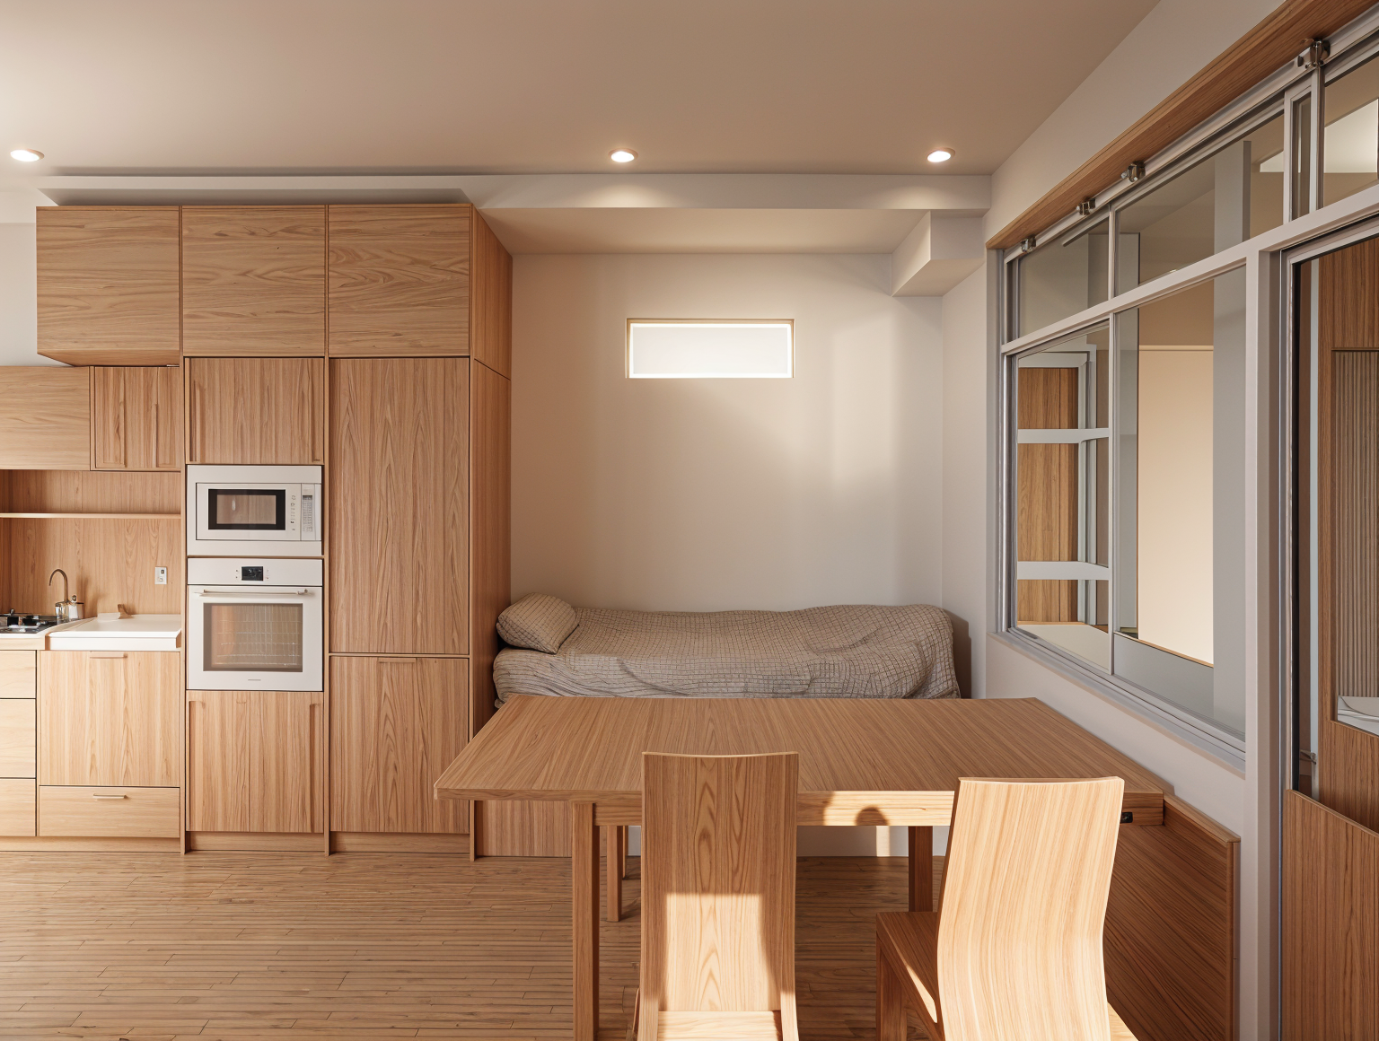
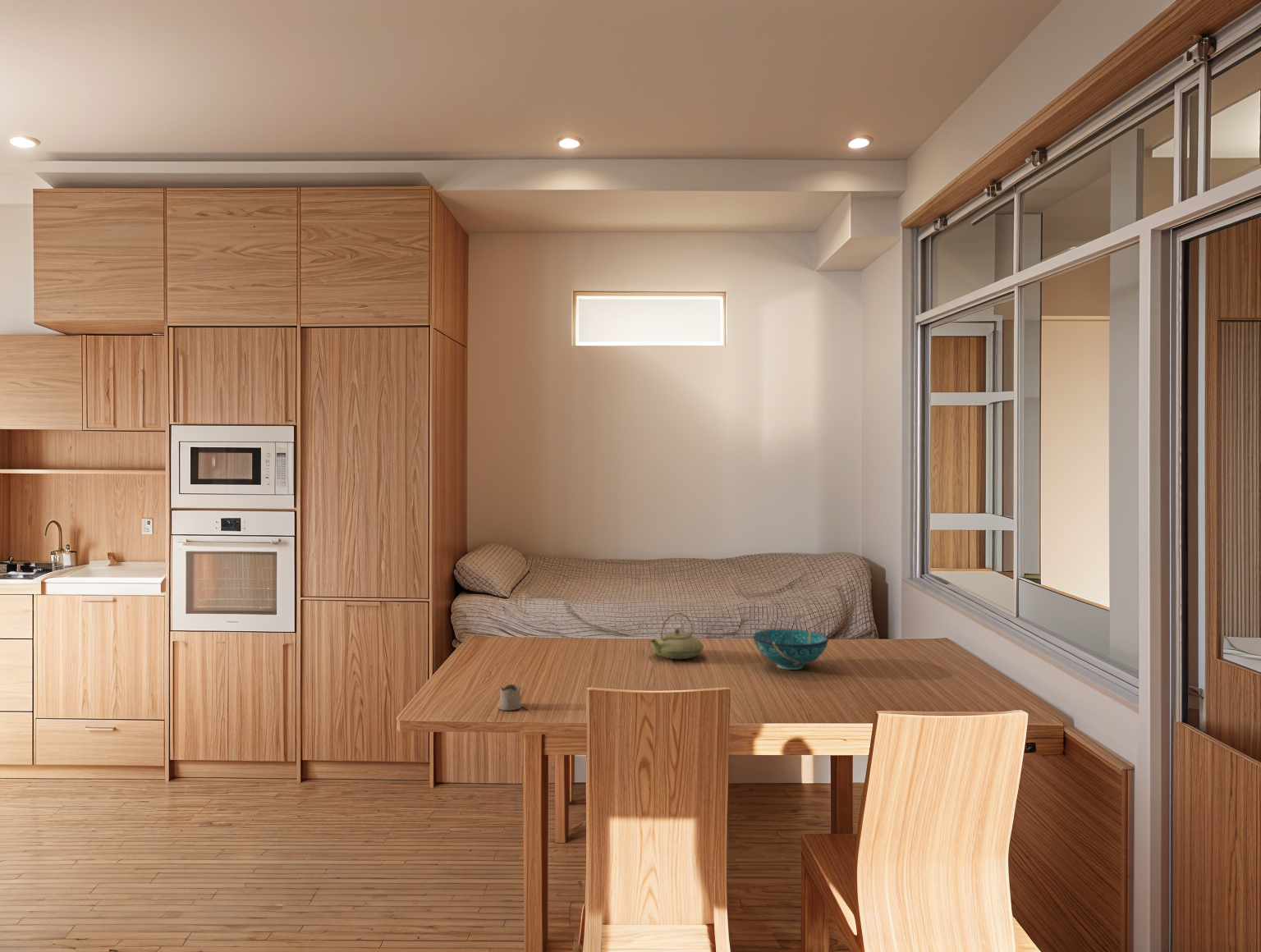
+ tea glass holder (512, 690)
+ decorative bowl (790, 651)
+ teapot (674, 634)
